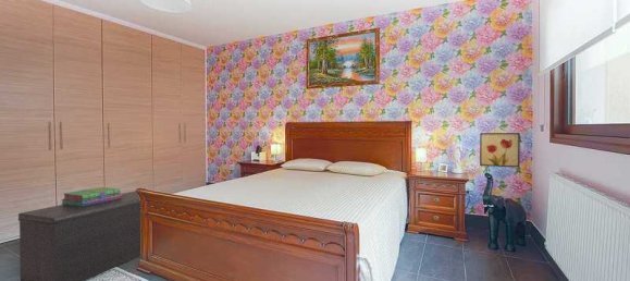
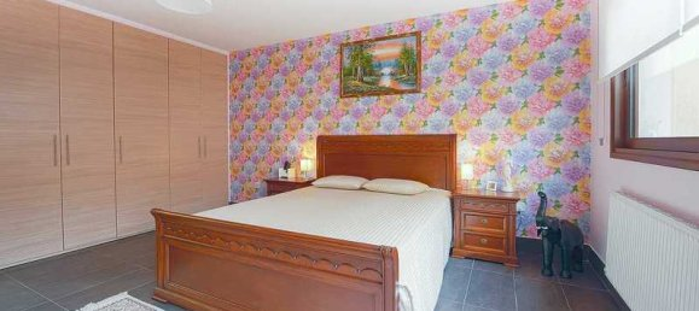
- wall art (498, 149)
- bench (102, 231)
- stack of books (92, 195)
